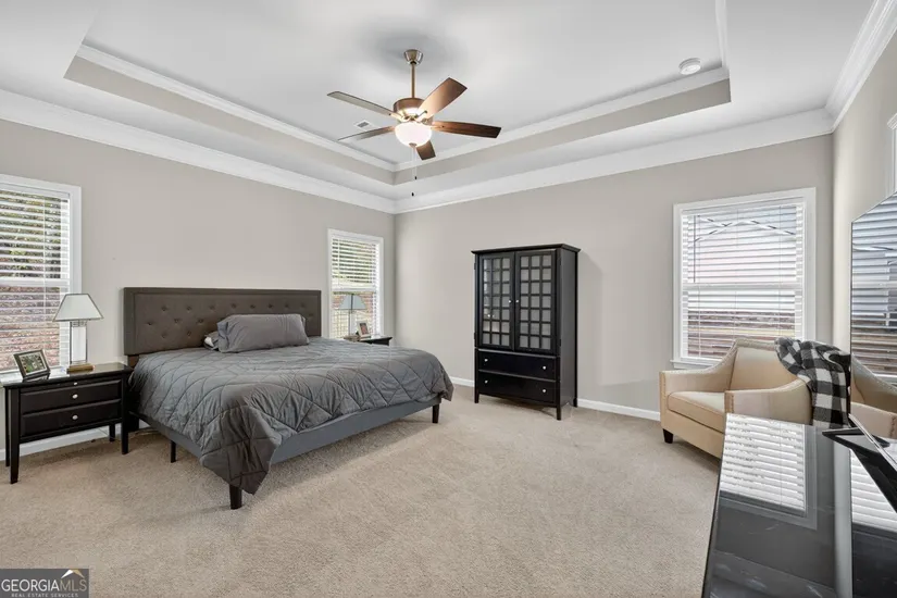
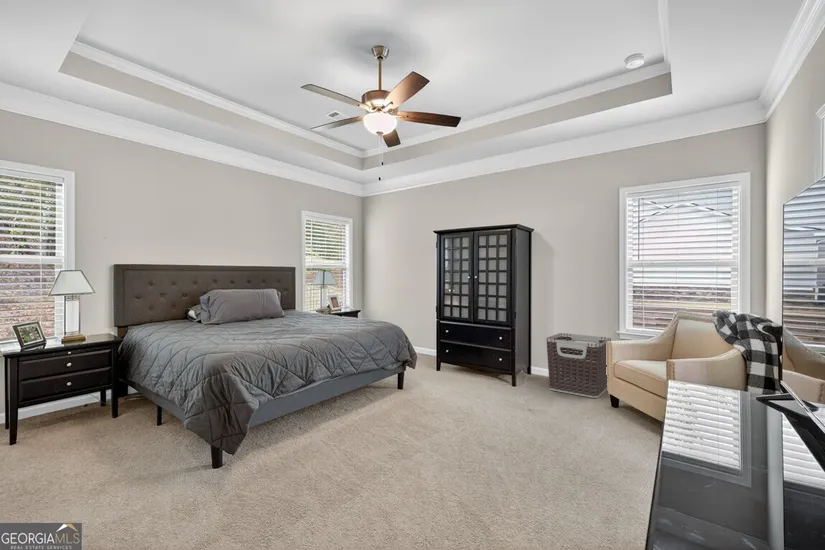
+ clothes hamper (578, 363)
